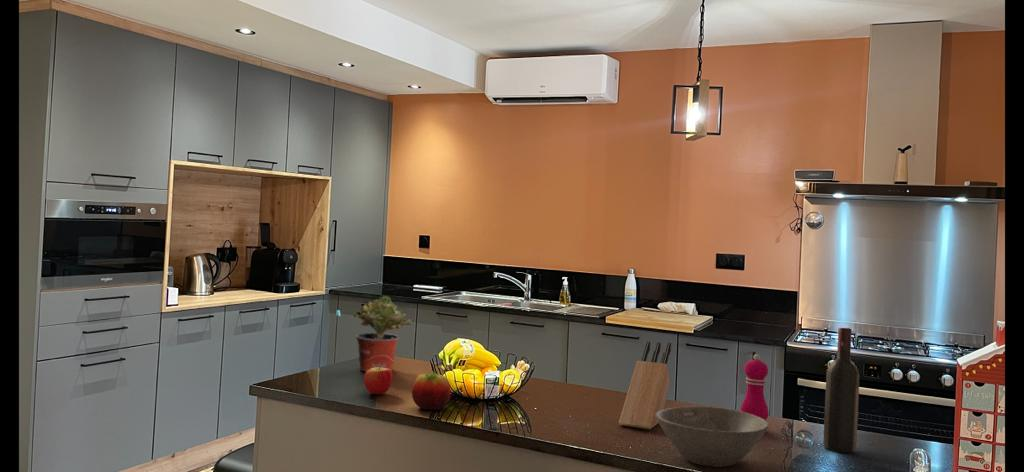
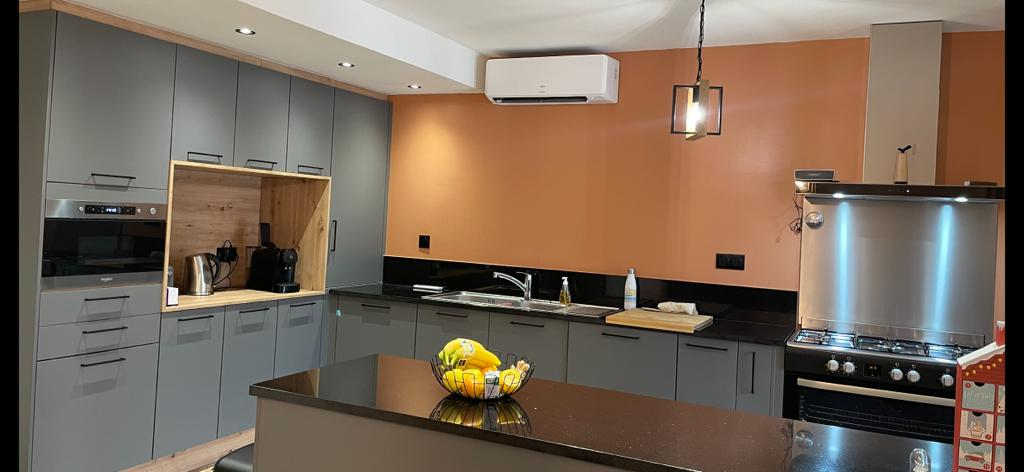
- potted plant (383, 333)
- knife block (648, 381)
- pepper mill (755, 391)
- wine bottle (842, 388)
- apple (378, 376)
- bowl (709, 438)
- fruit (431, 389)
